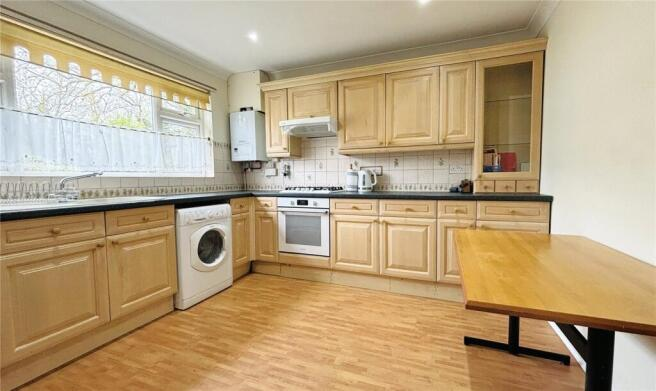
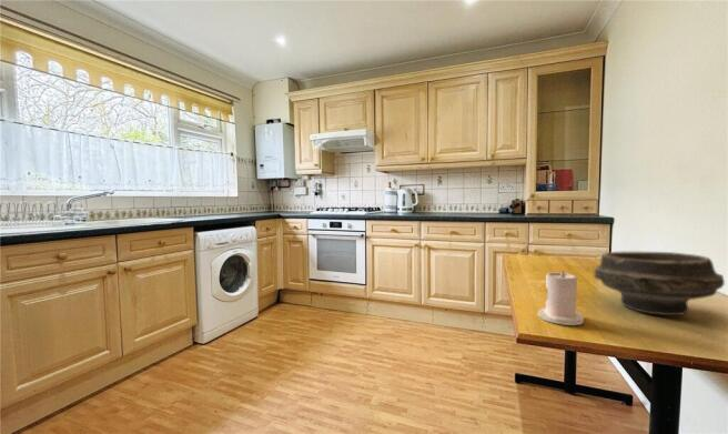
+ candle (560, 293)
+ bowl (654, 281)
